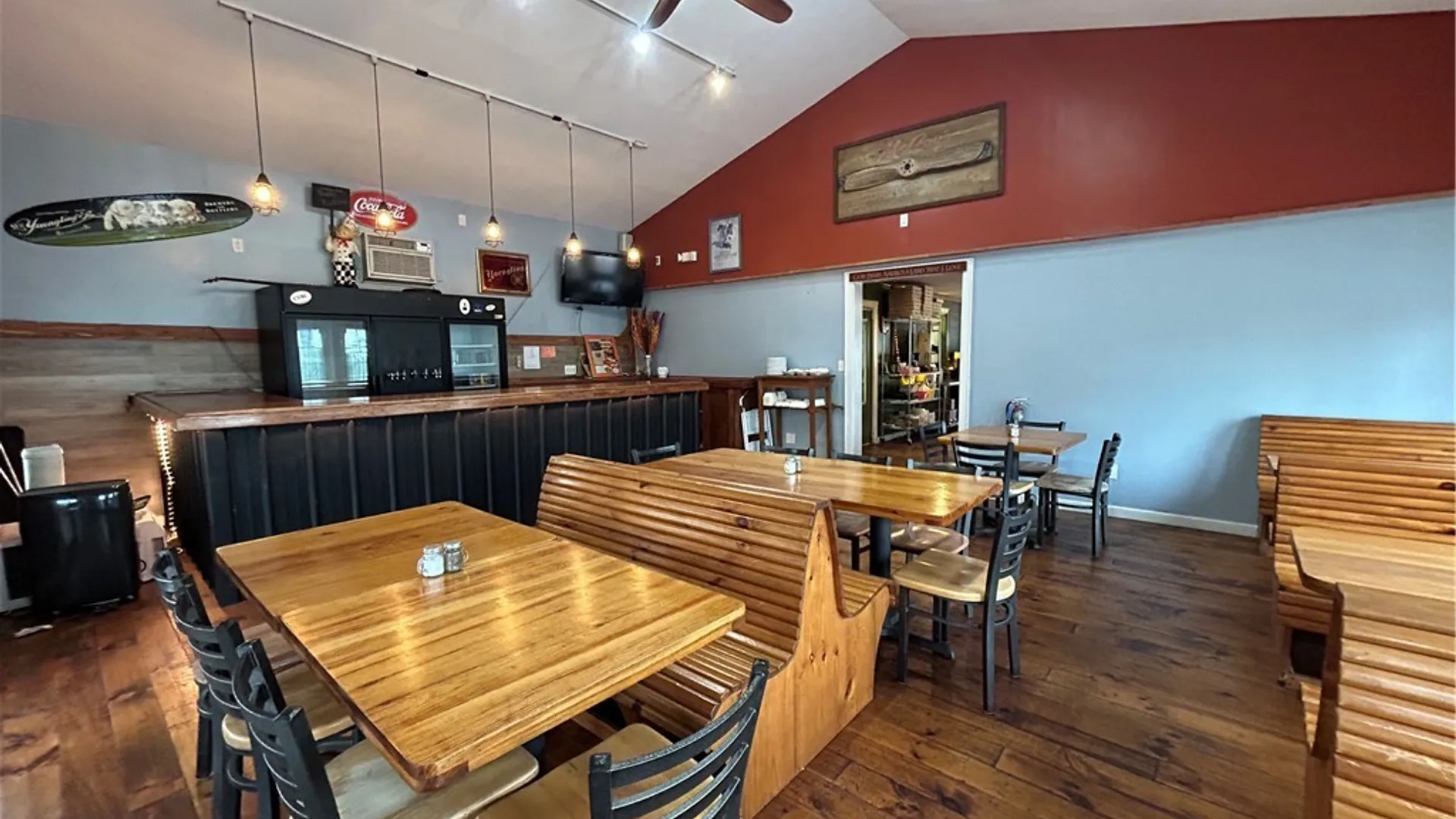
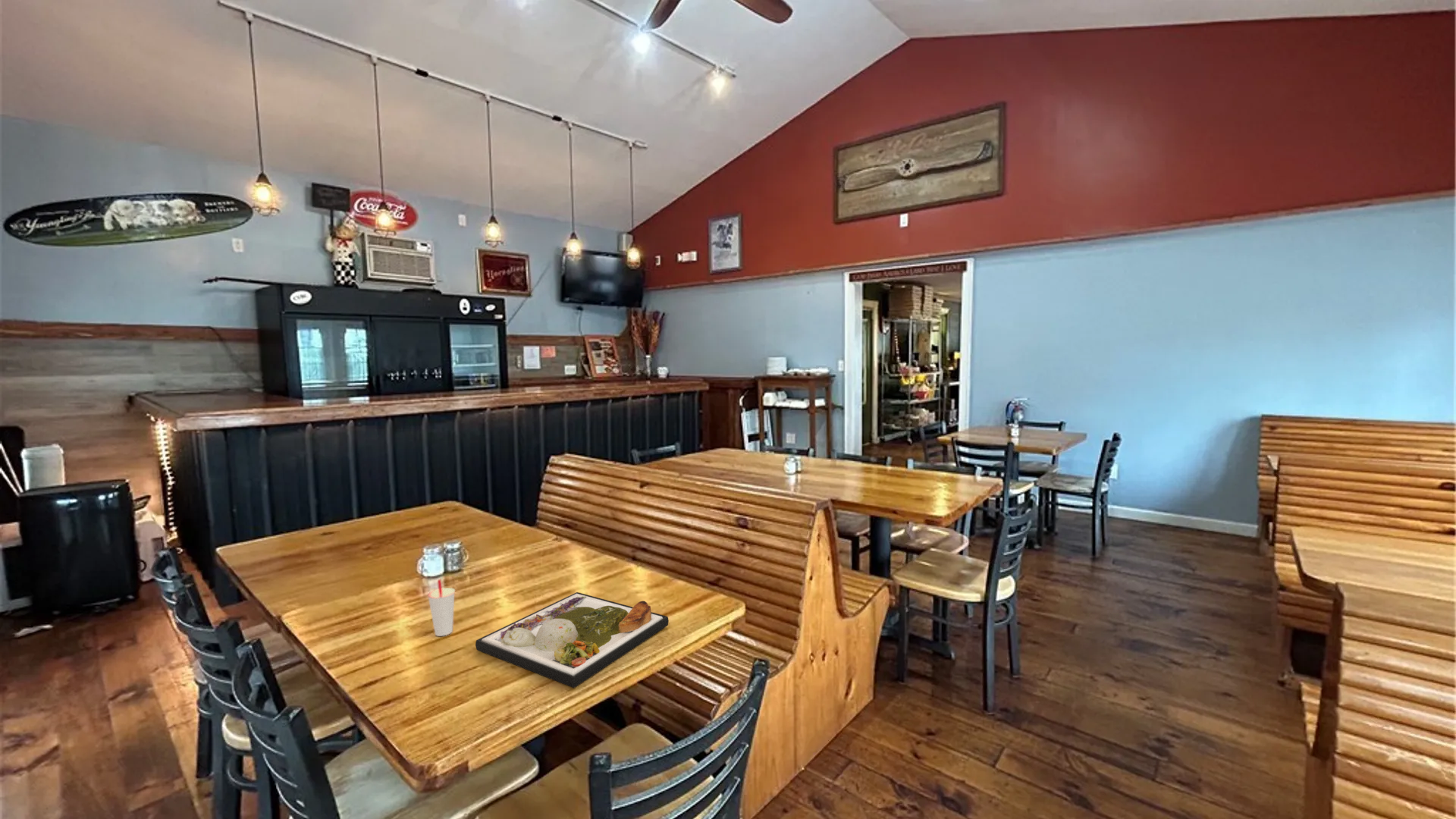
+ dinner plate (575, 626)
+ cup (442, 605)
